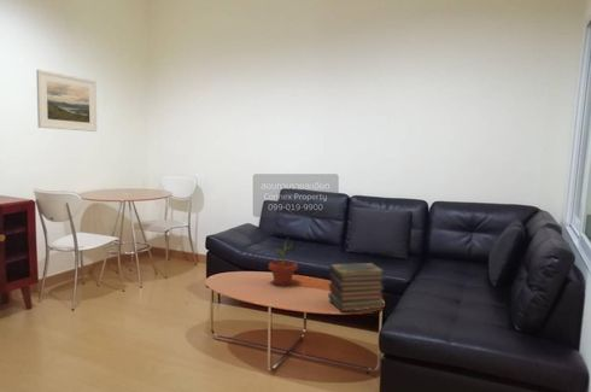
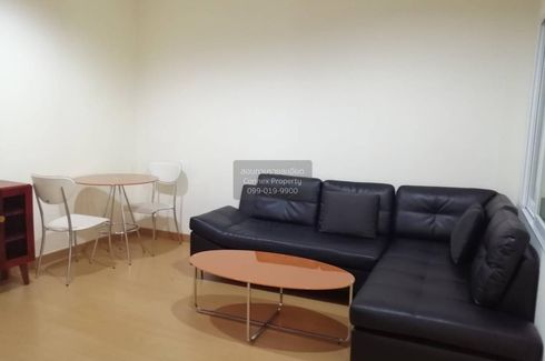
- potted plant (282, 261)
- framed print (69, 103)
- book stack (356, 286)
